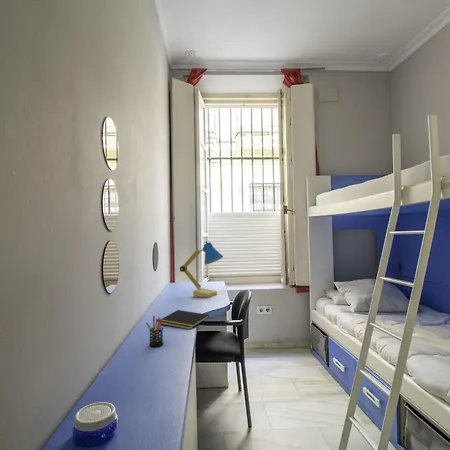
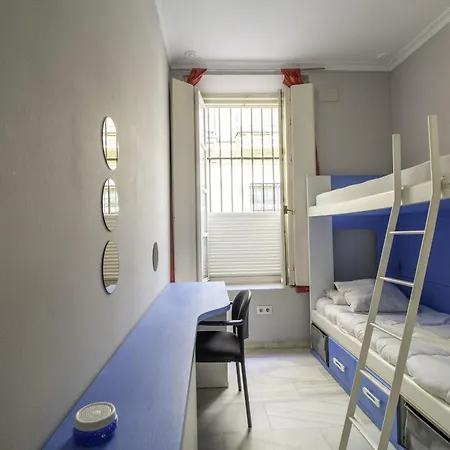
- desk lamp (205, 264)
- pen holder (154, 330)
- notepad (183, 319)
